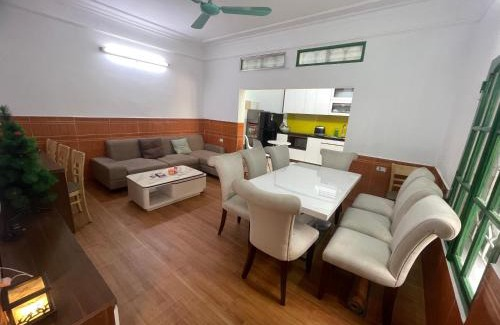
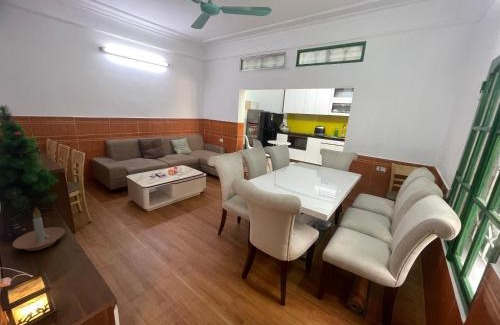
+ candle holder (38, 225)
